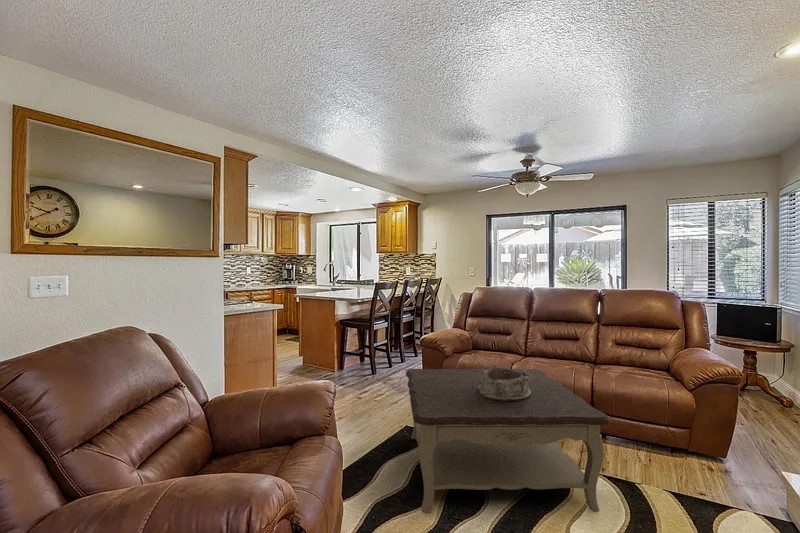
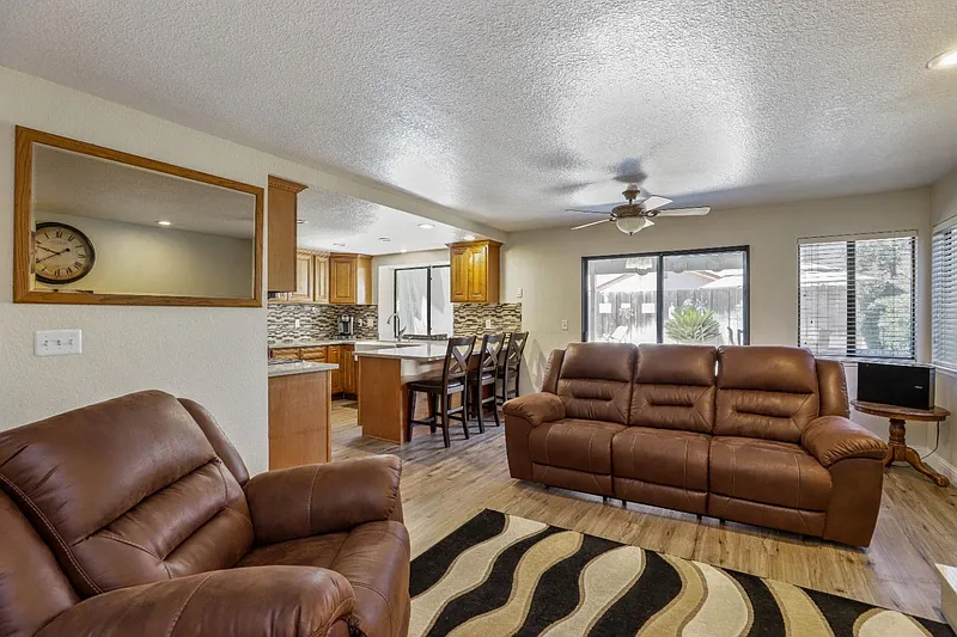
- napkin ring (504, 380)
- coffee table (489, 428)
